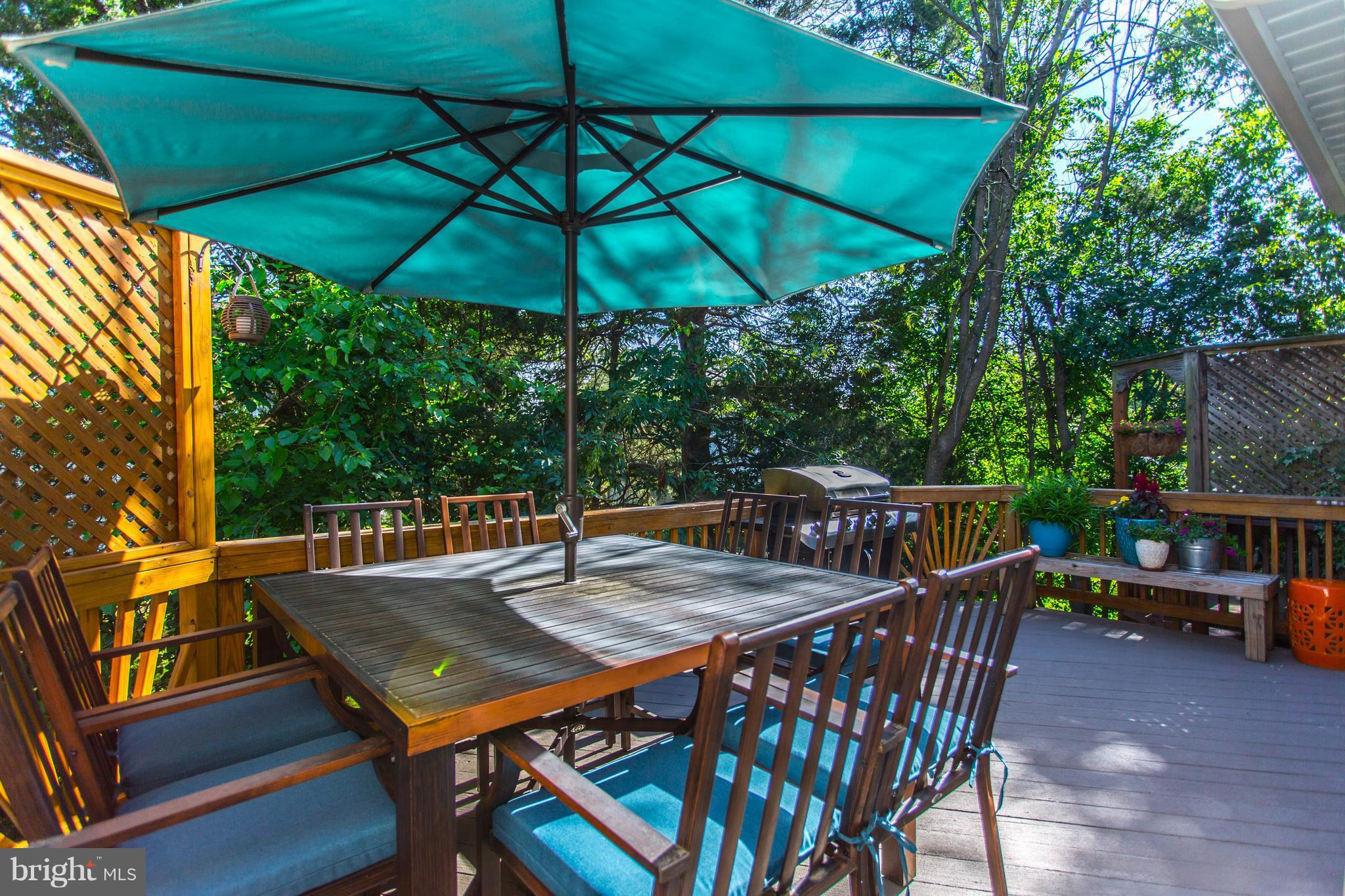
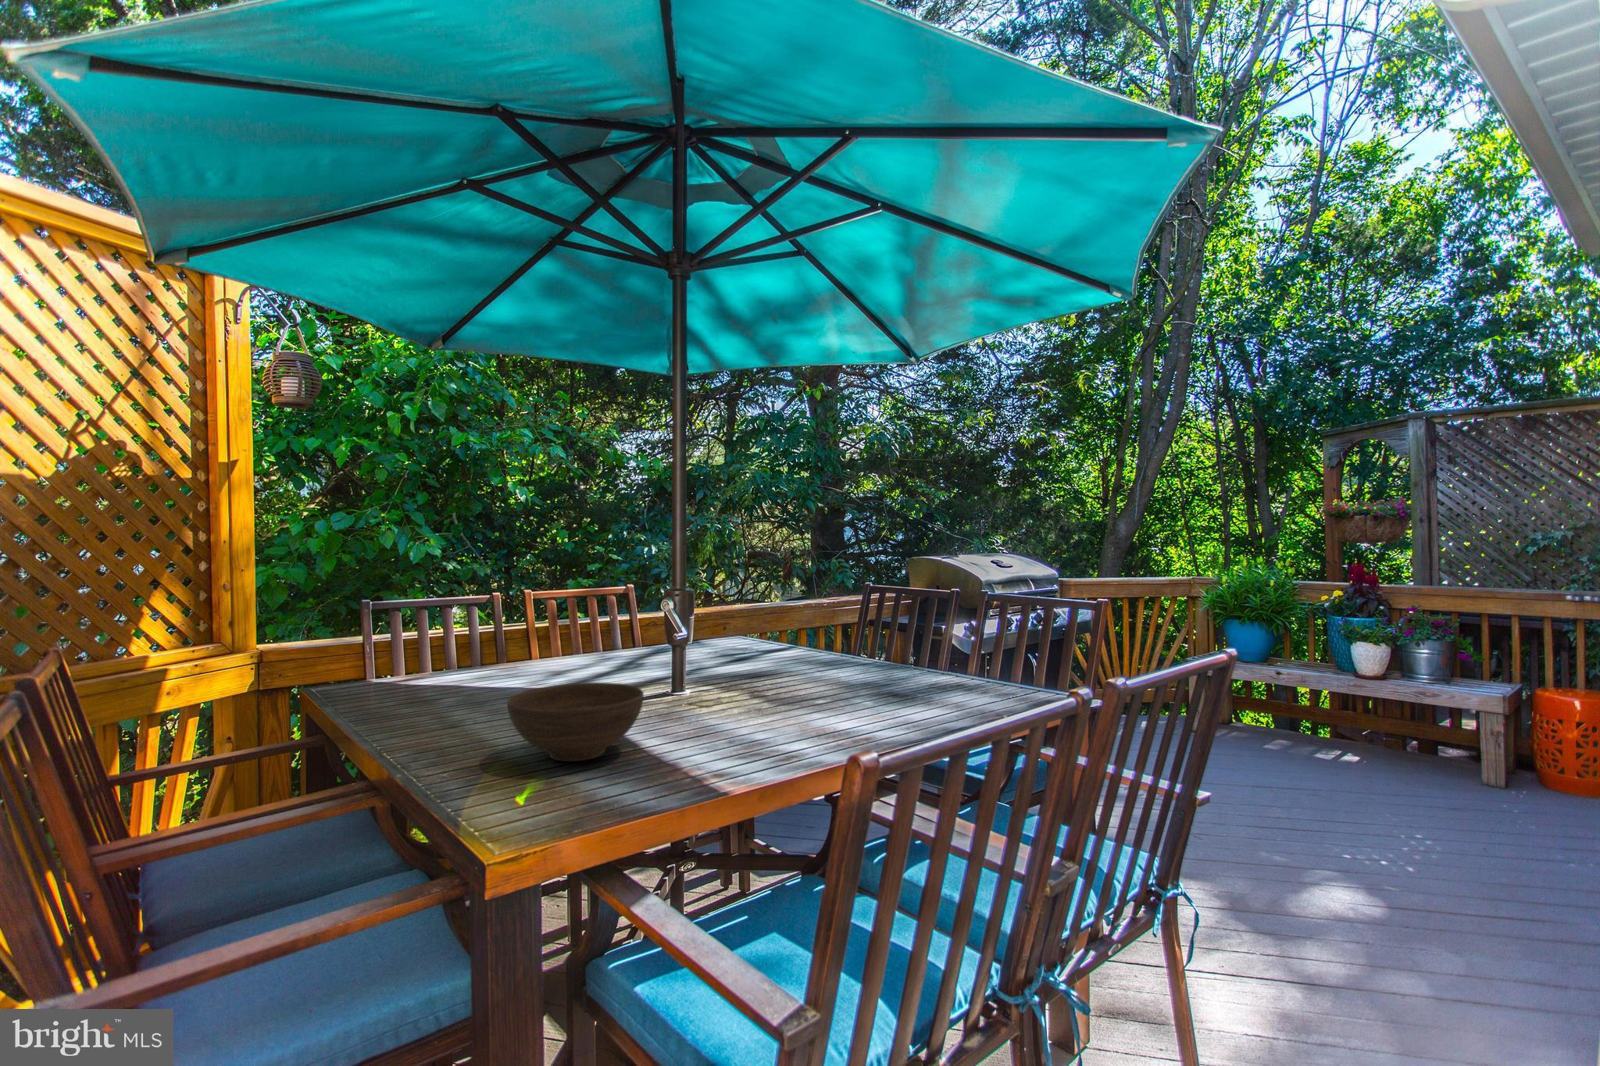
+ bowl (577, 726)
